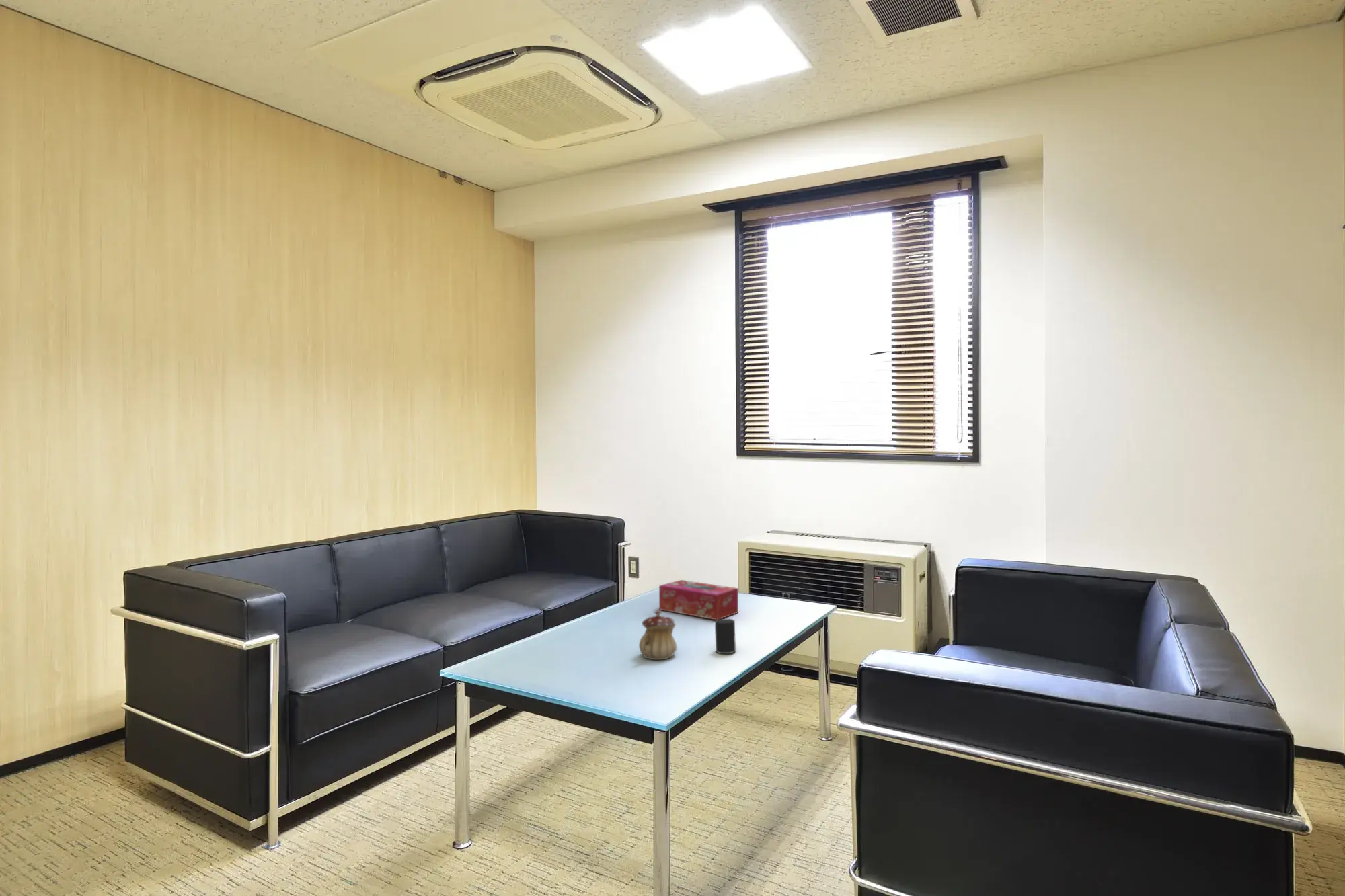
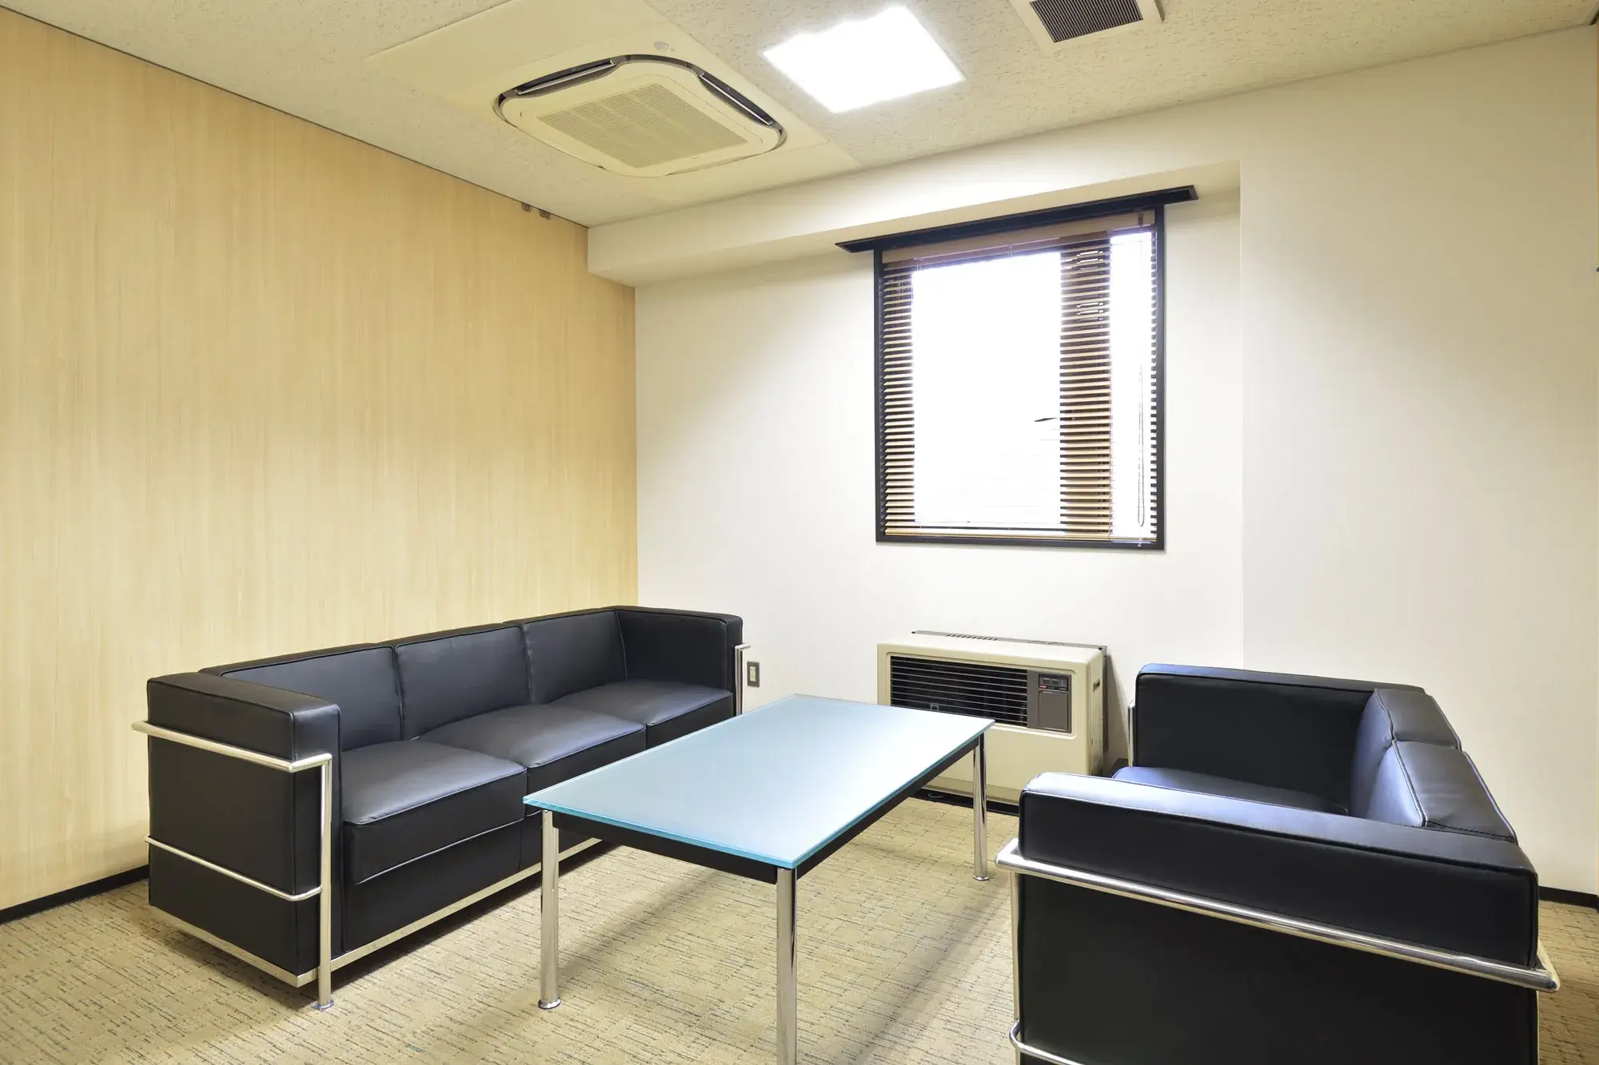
- tissue box (698, 599)
- teapot (656, 633)
- cup (725, 636)
